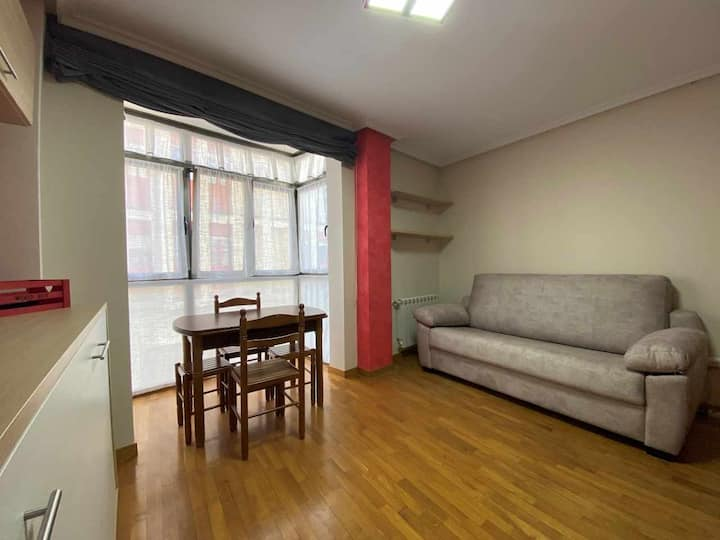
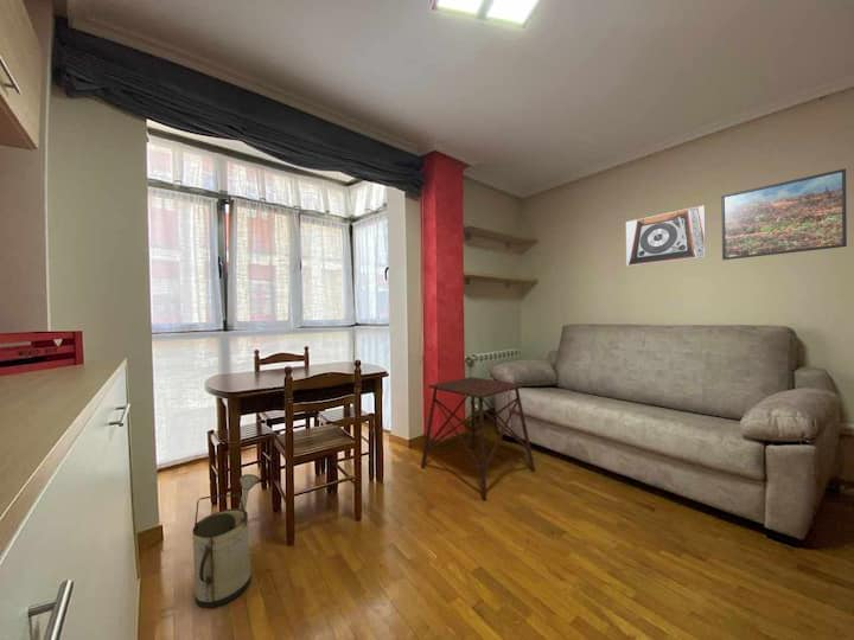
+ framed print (663, 238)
+ watering can (231, 529)
+ side table (477, 427)
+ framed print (778, 218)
